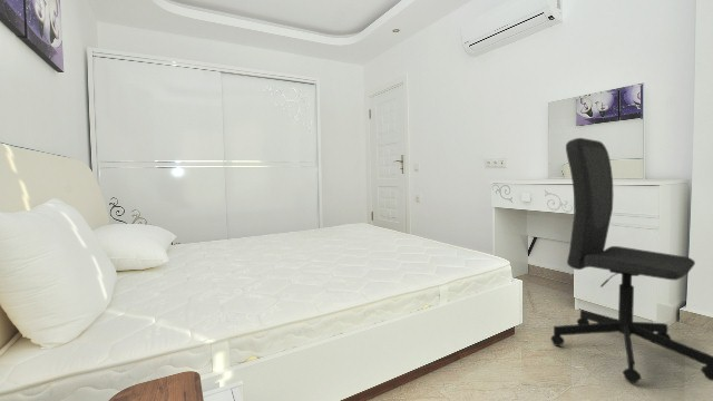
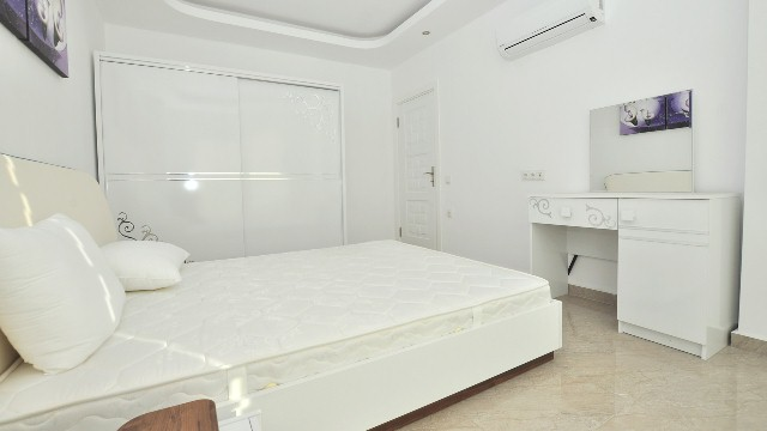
- office chair (634, 248)
